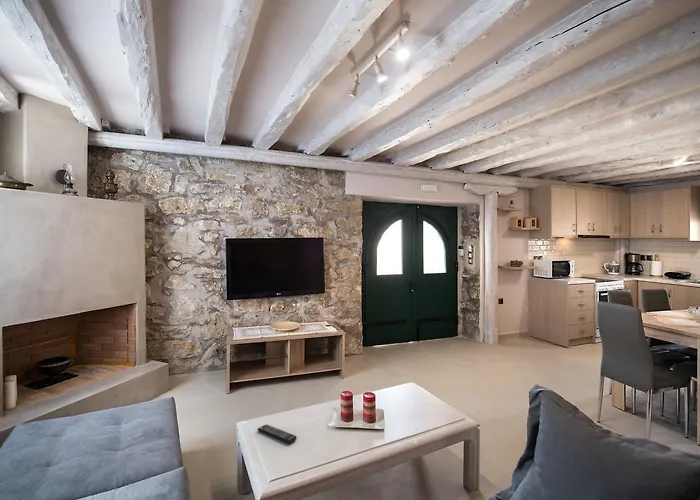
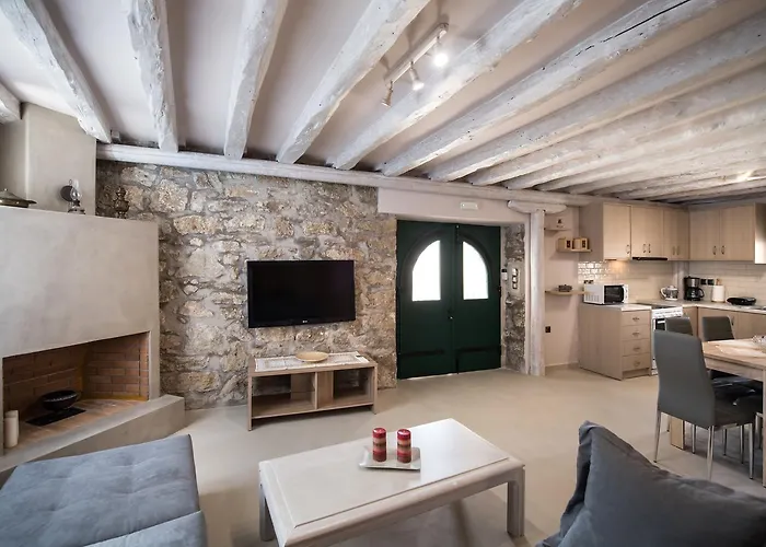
- remote control (276, 433)
